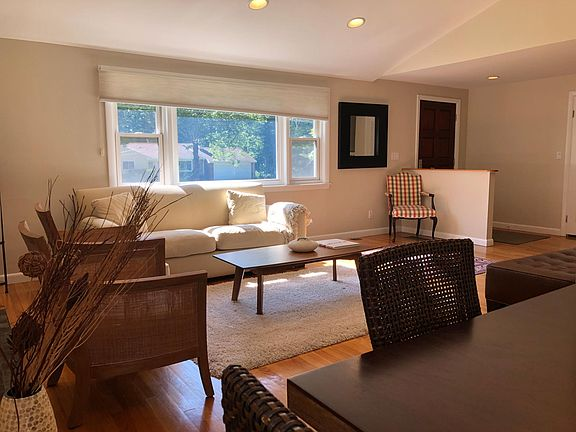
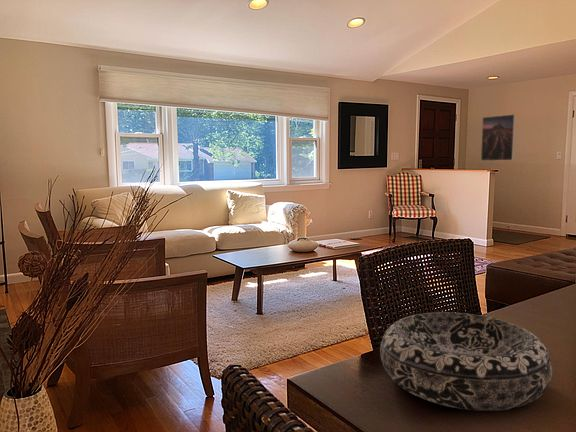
+ decorative bowl (461, 356)
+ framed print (497, 138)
